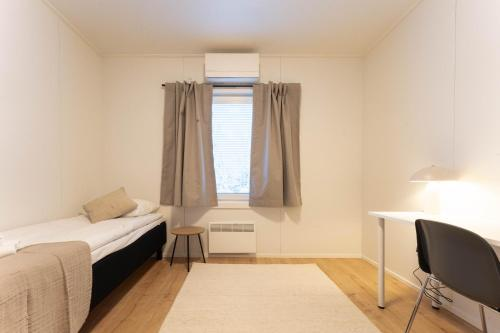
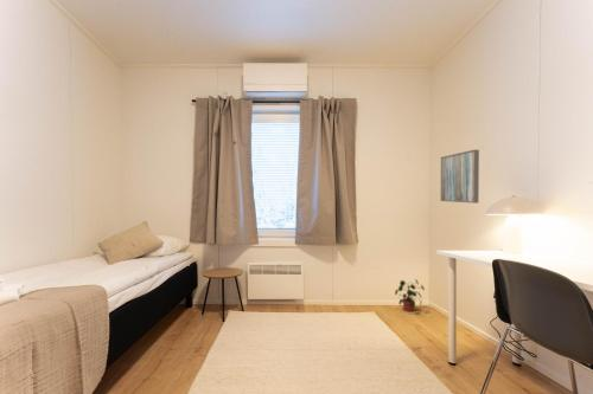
+ potted plant (410, 293)
+ wall art (458, 177)
